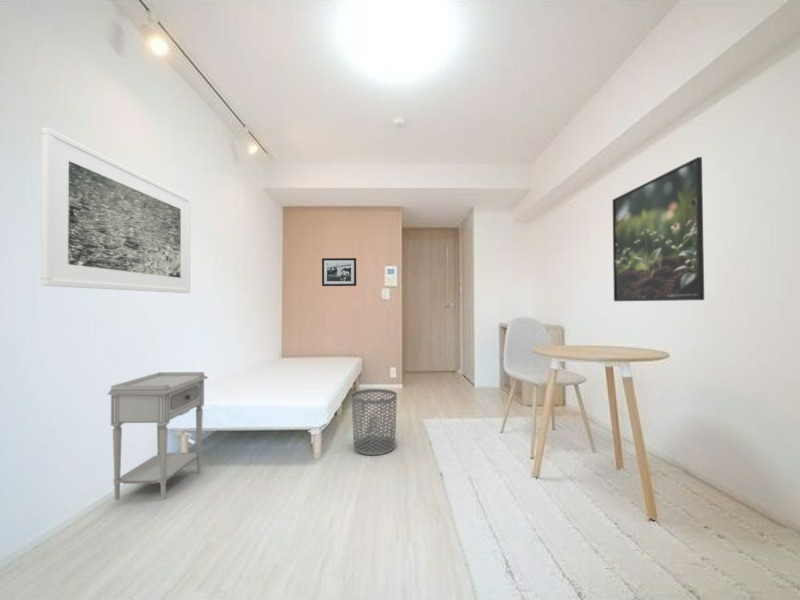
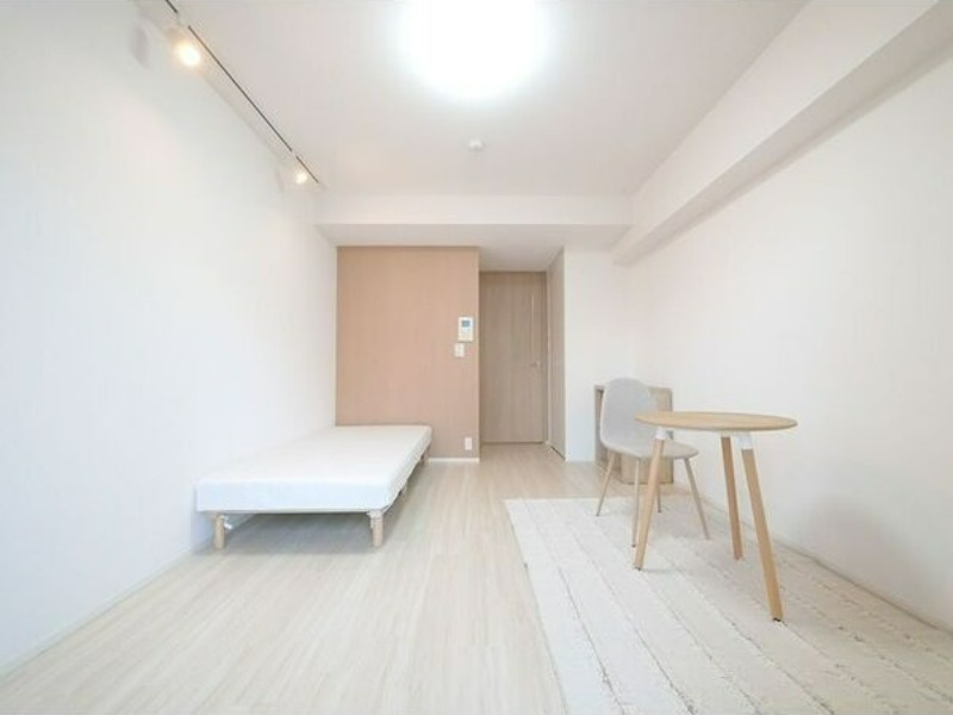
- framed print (134, 231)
- nightstand (162, 431)
- picture frame (339, 272)
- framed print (650, 241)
- waste bin (374, 421)
